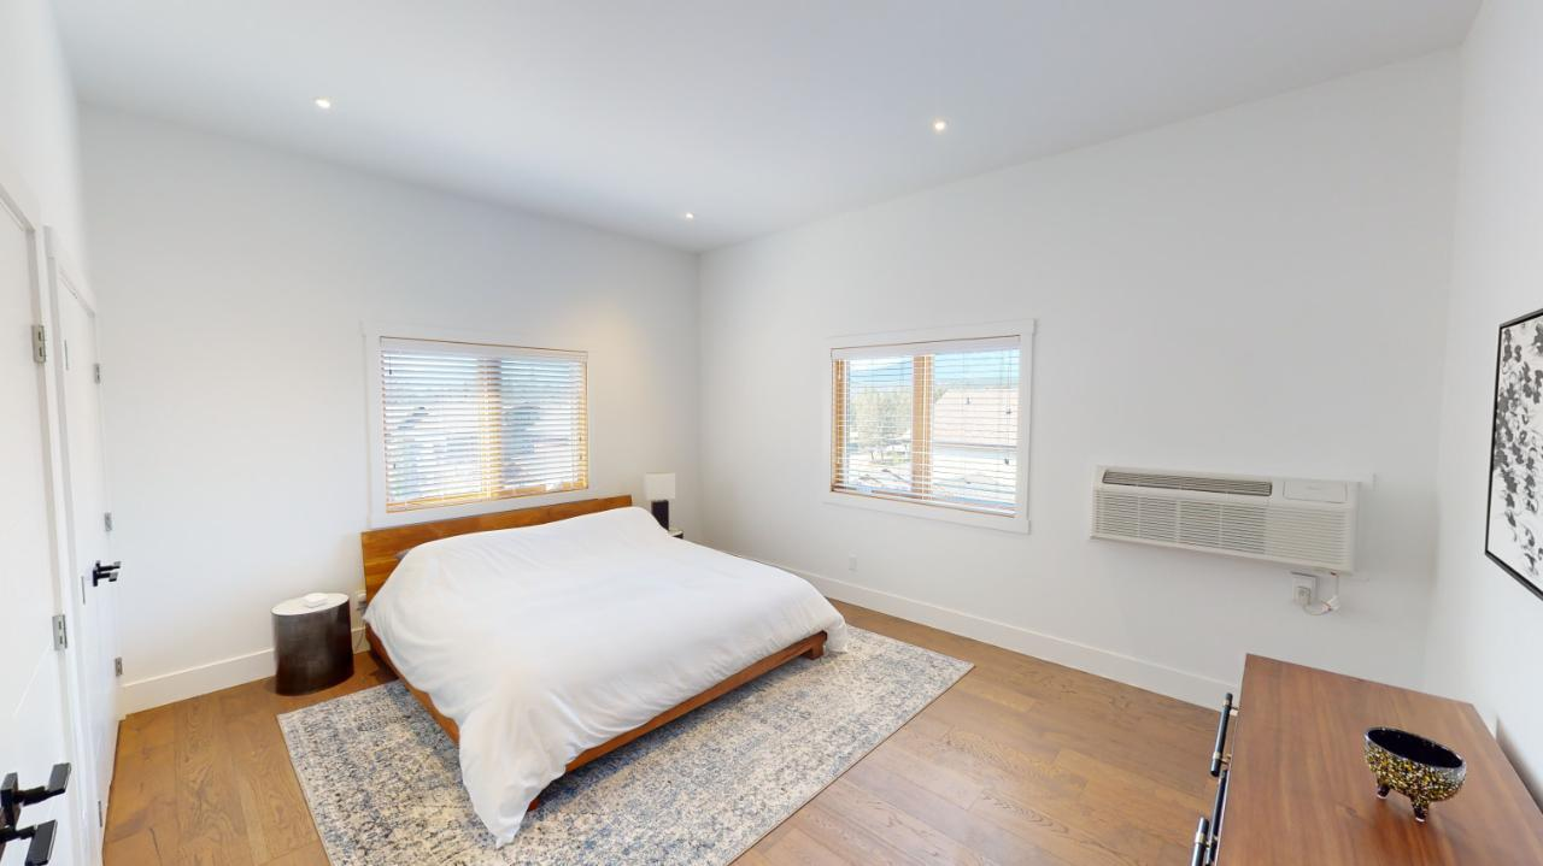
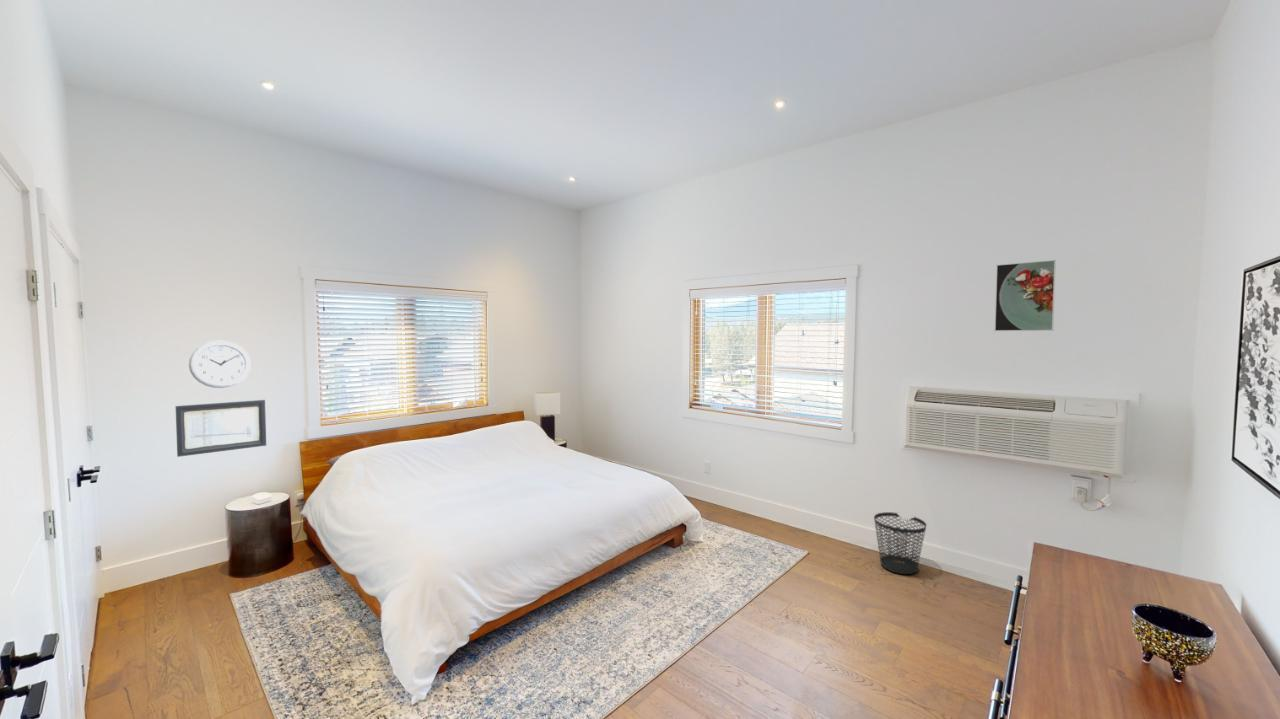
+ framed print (1024, 296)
+ wastebasket (899, 544)
+ wall art (223, 426)
+ wall clock (221, 364)
